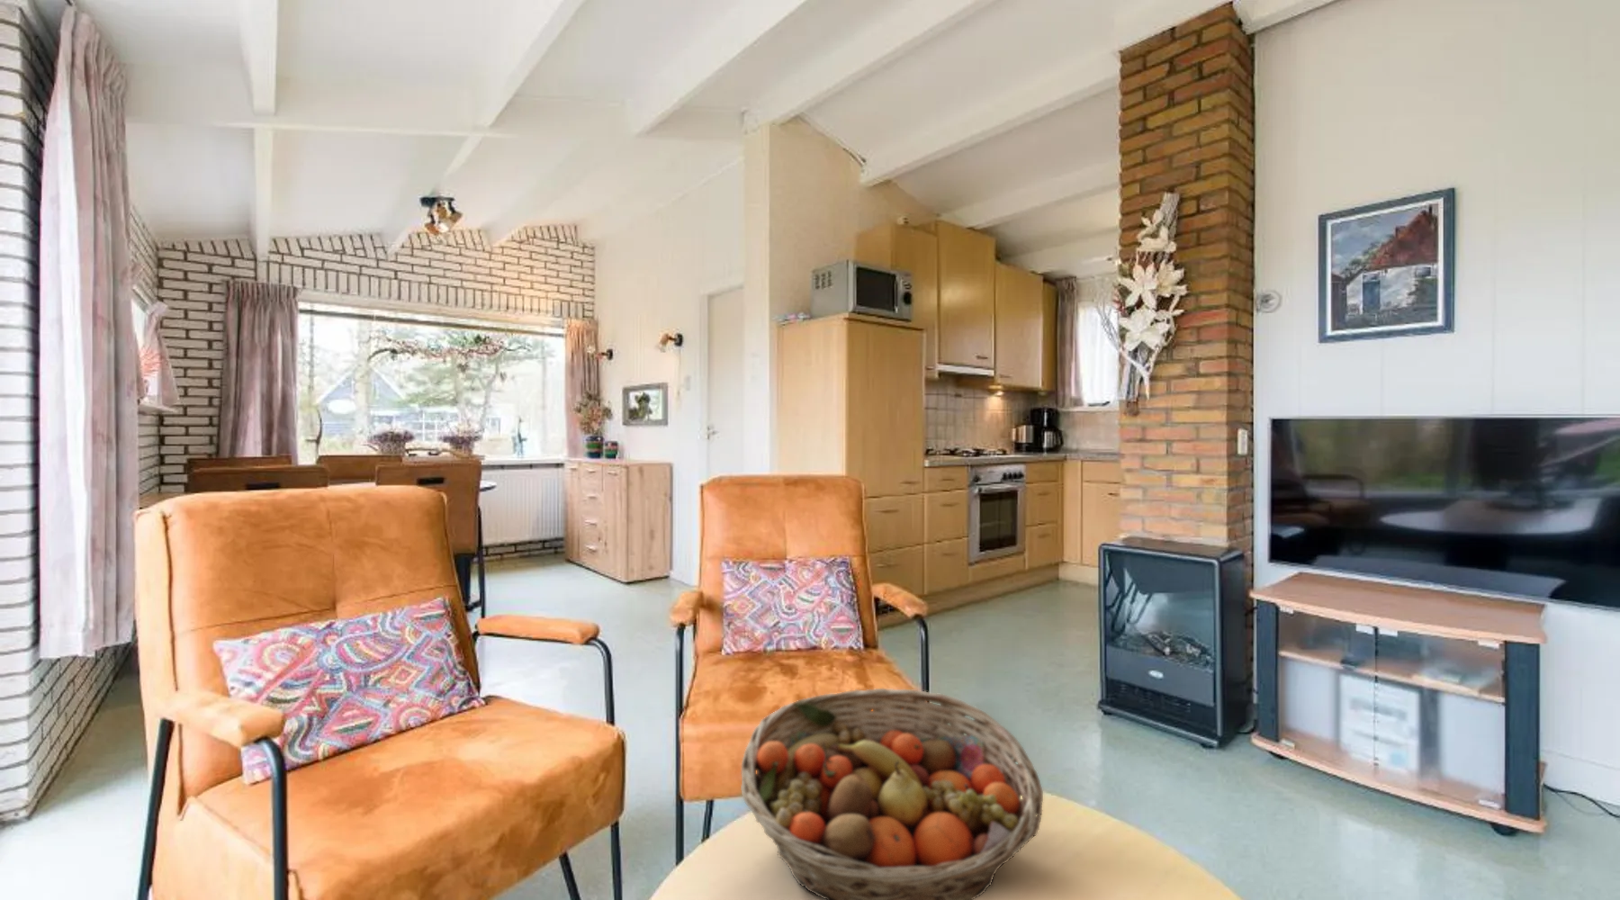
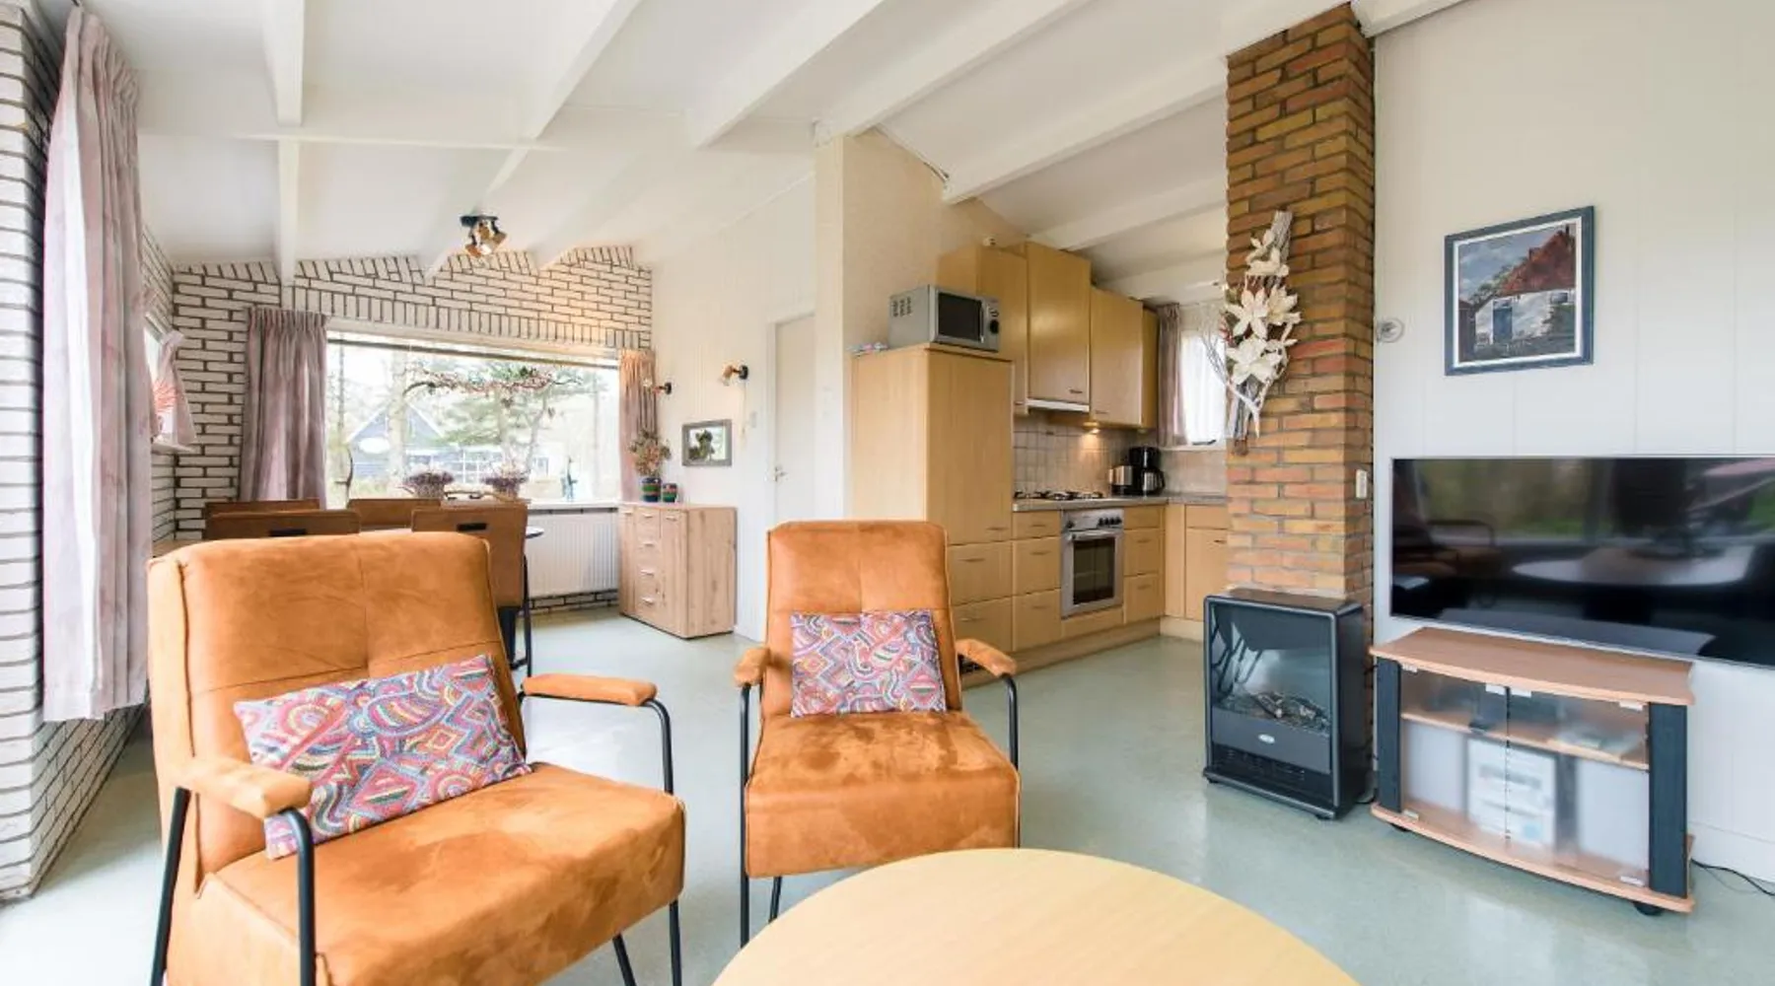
- fruit basket (888, 788)
